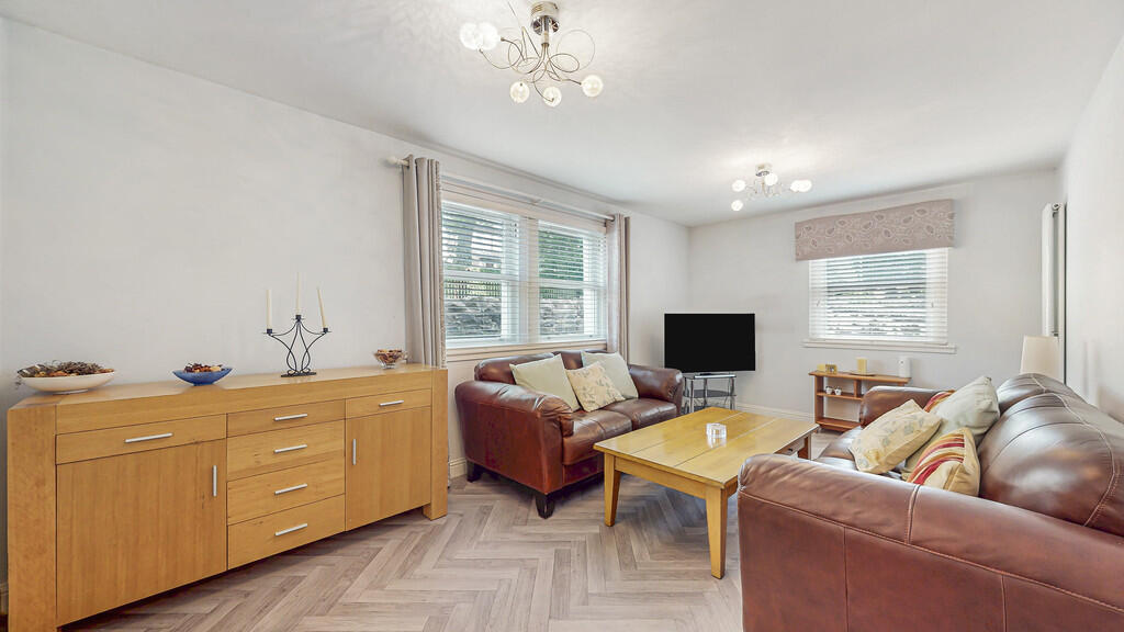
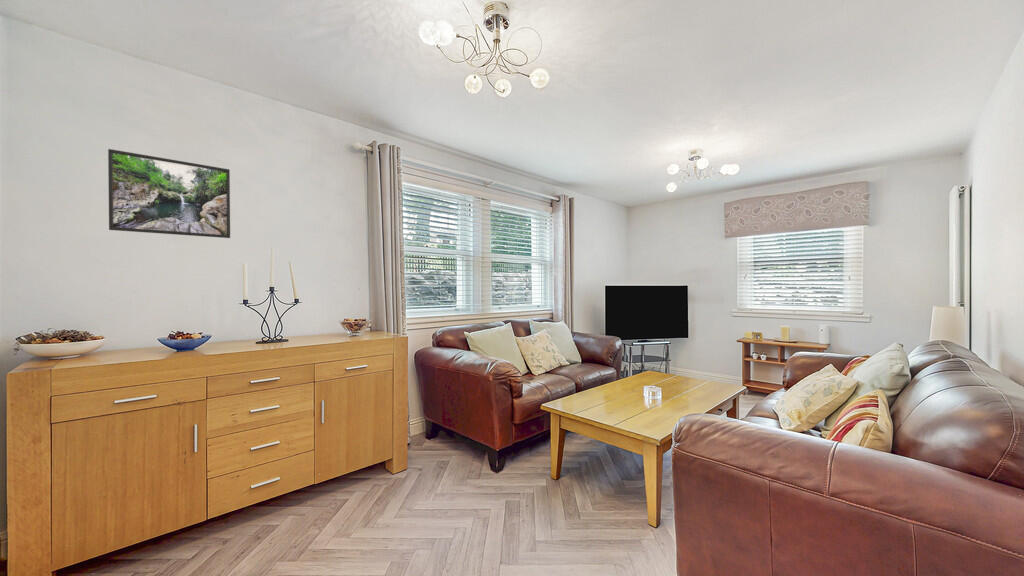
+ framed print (174, 197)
